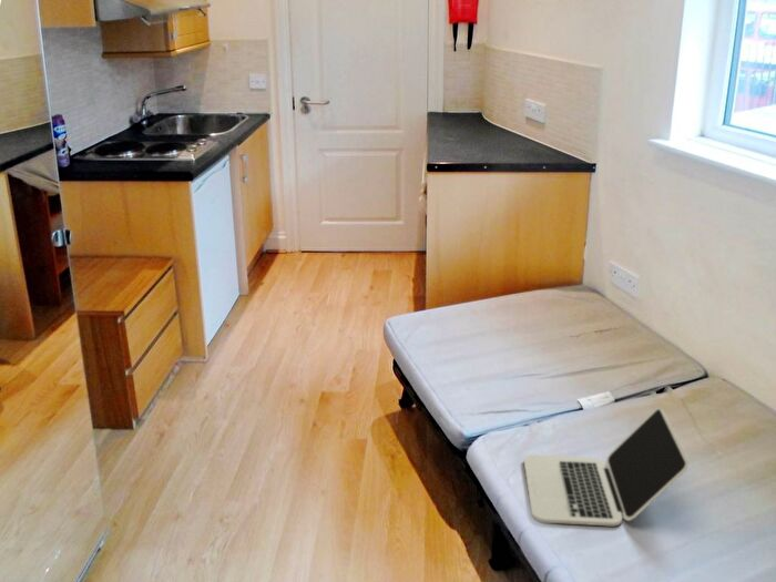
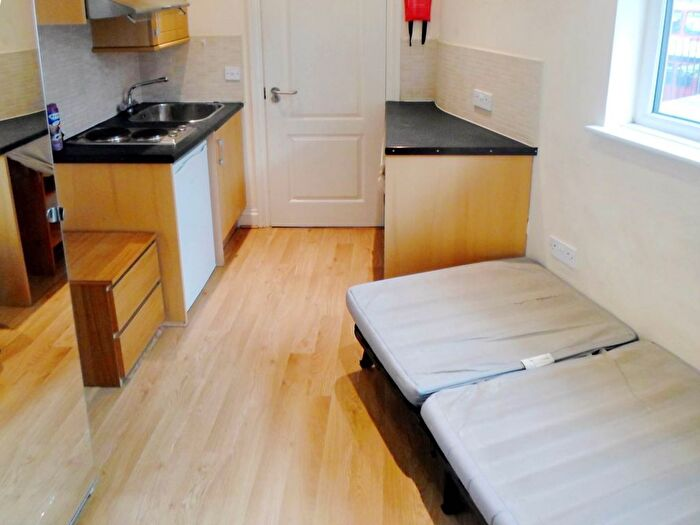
- laptop (600, 460)
